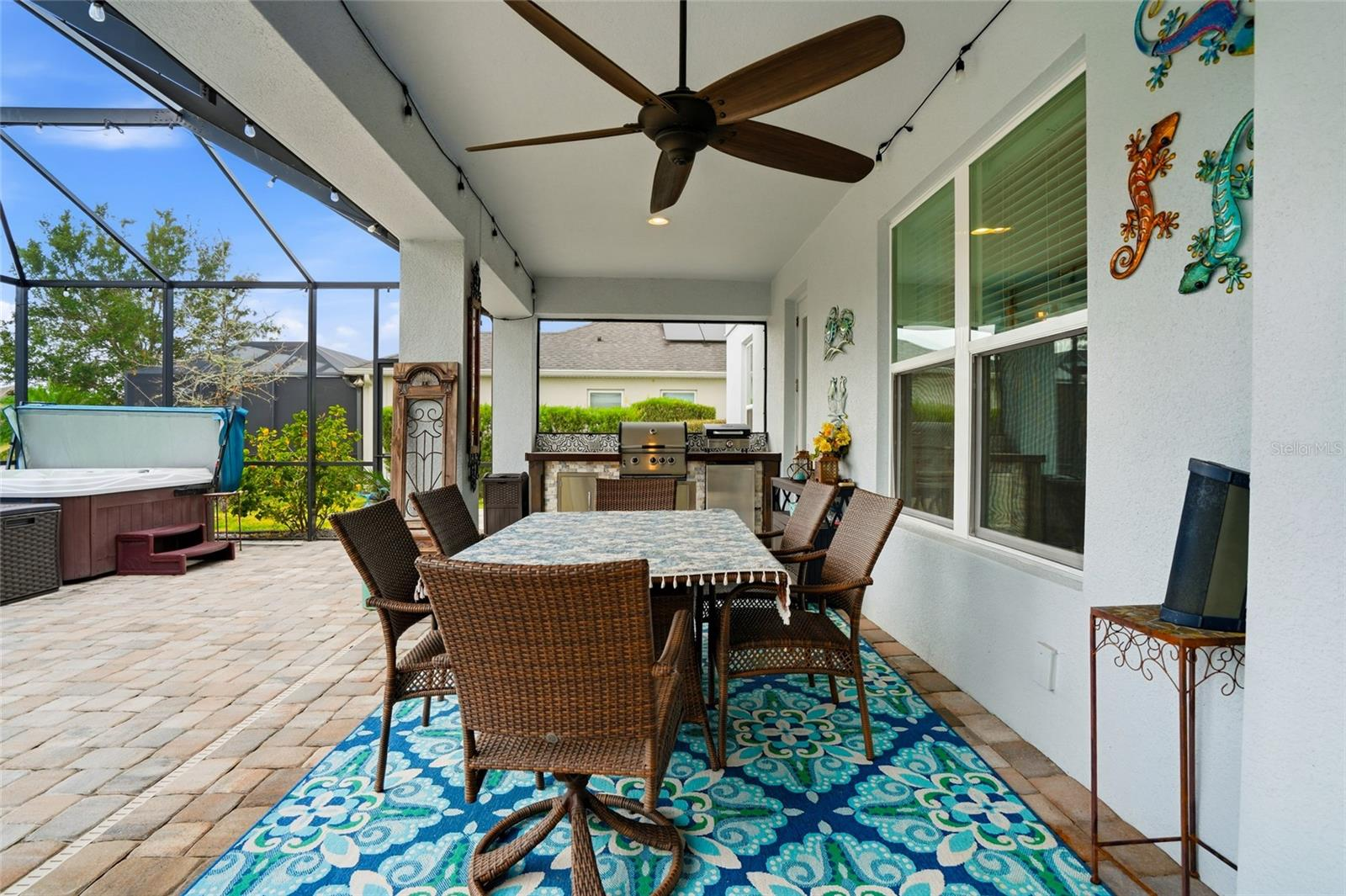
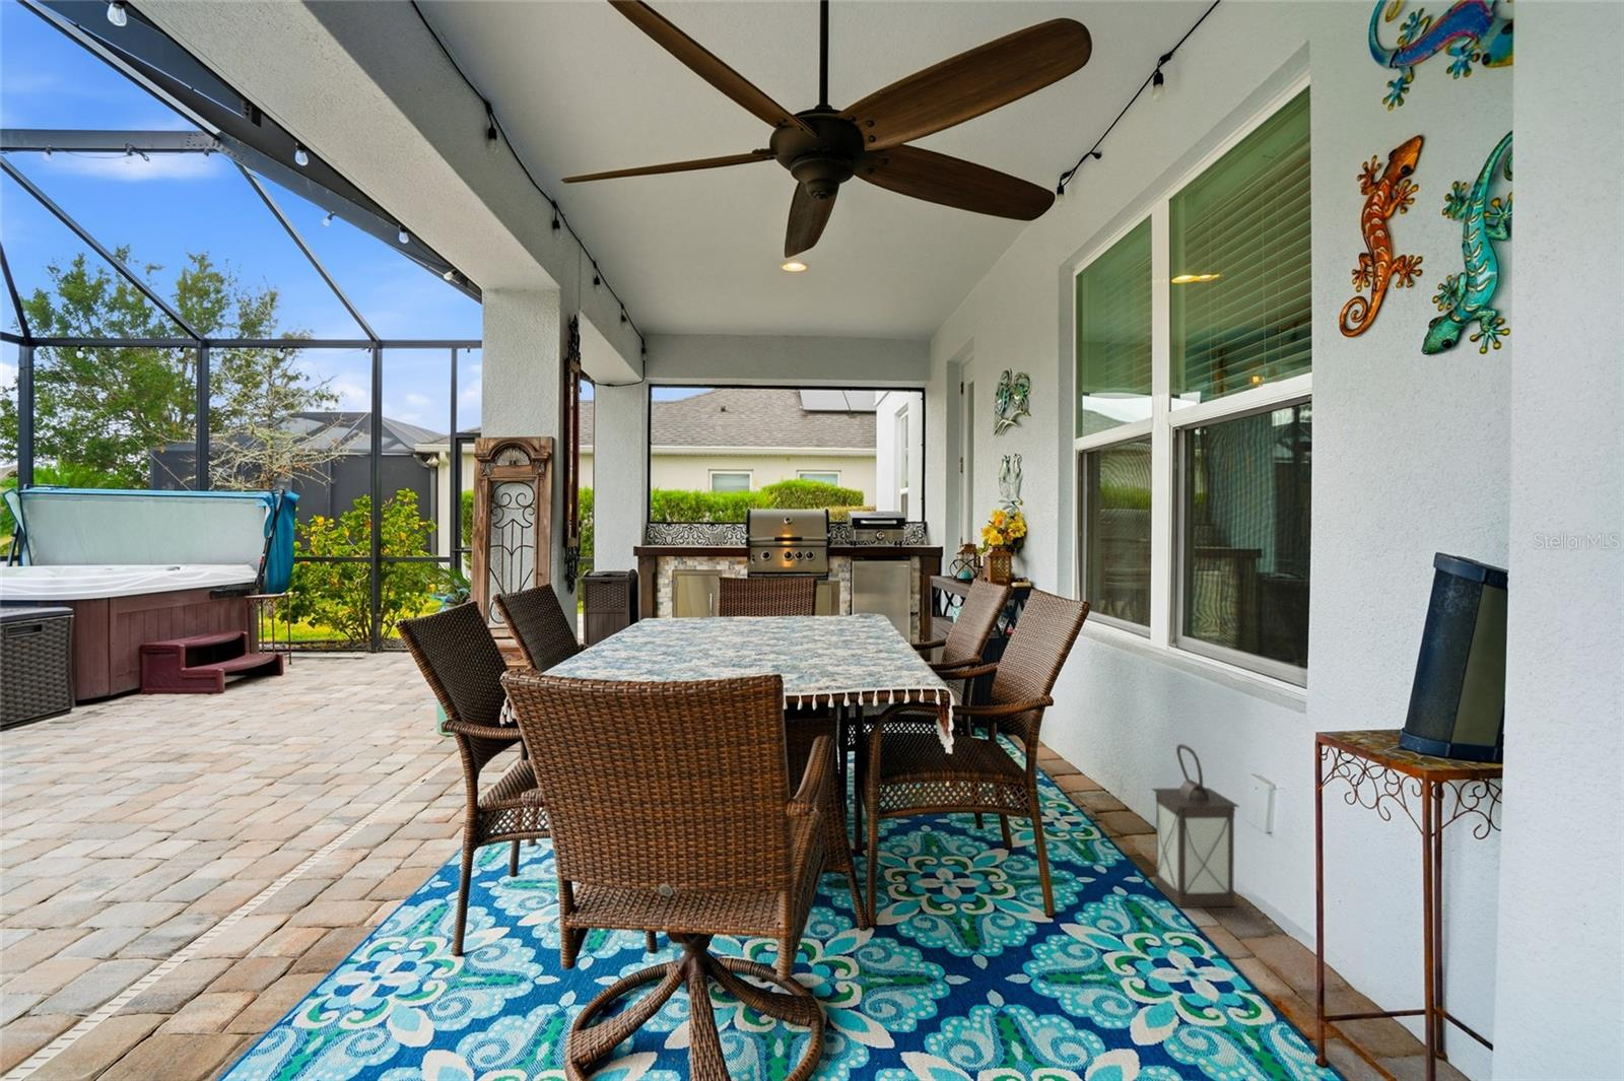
+ lantern (1193, 819)
